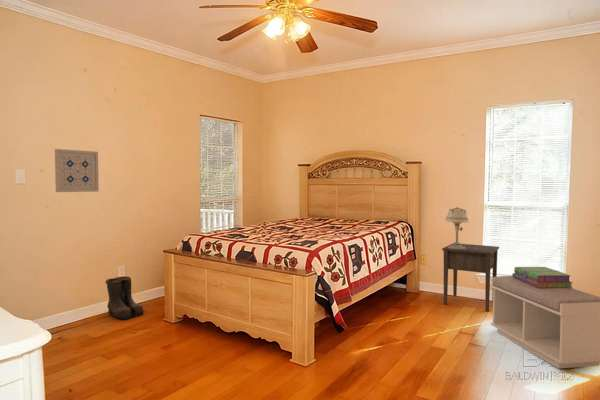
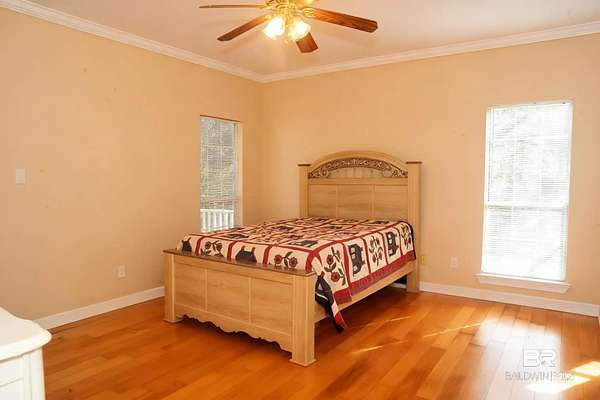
- nightstand (471, 271)
- table lamp (456, 227)
- bench (543, 316)
- stack of books (541, 276)
- wall art (77, 171)
- boots (124, 296)
